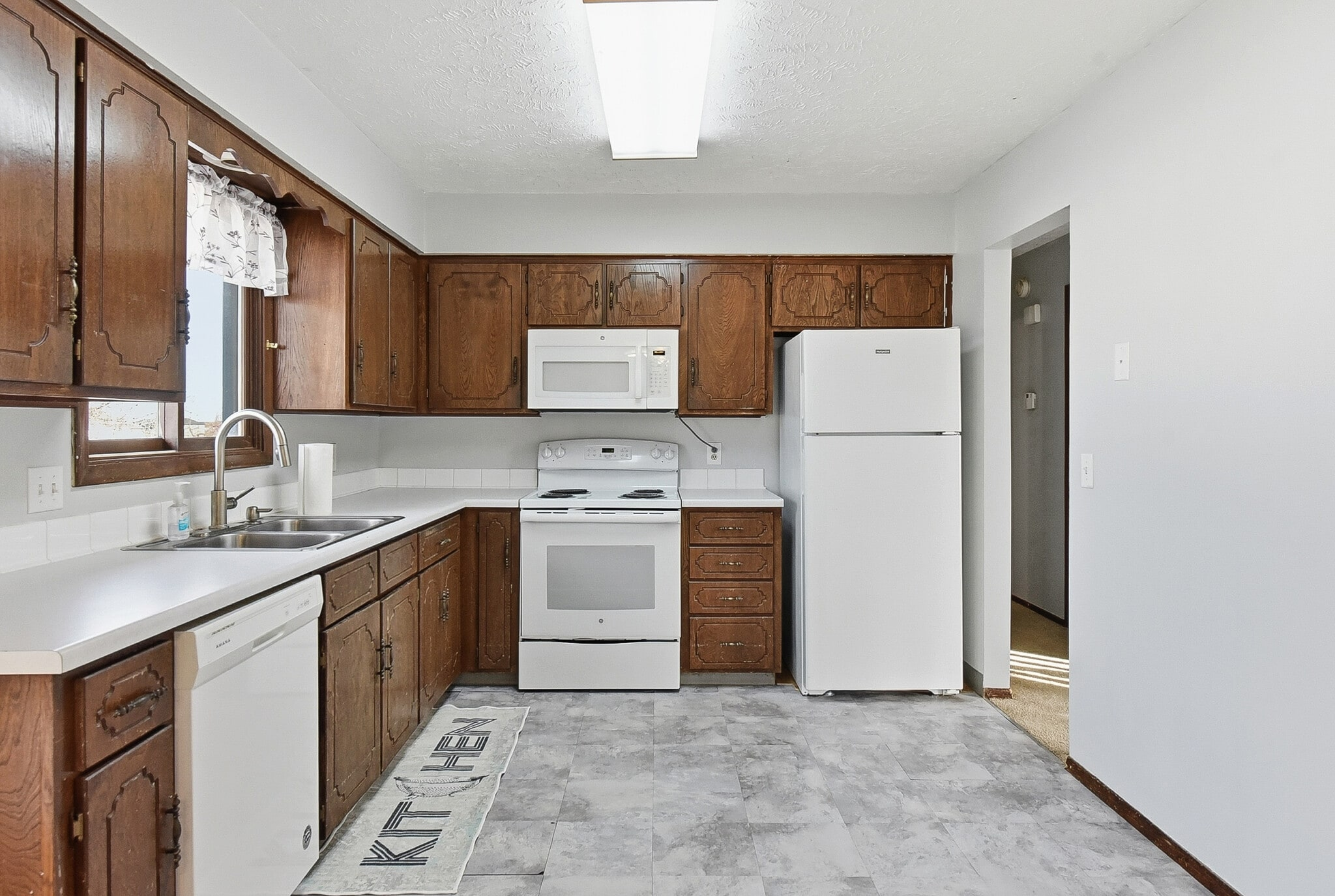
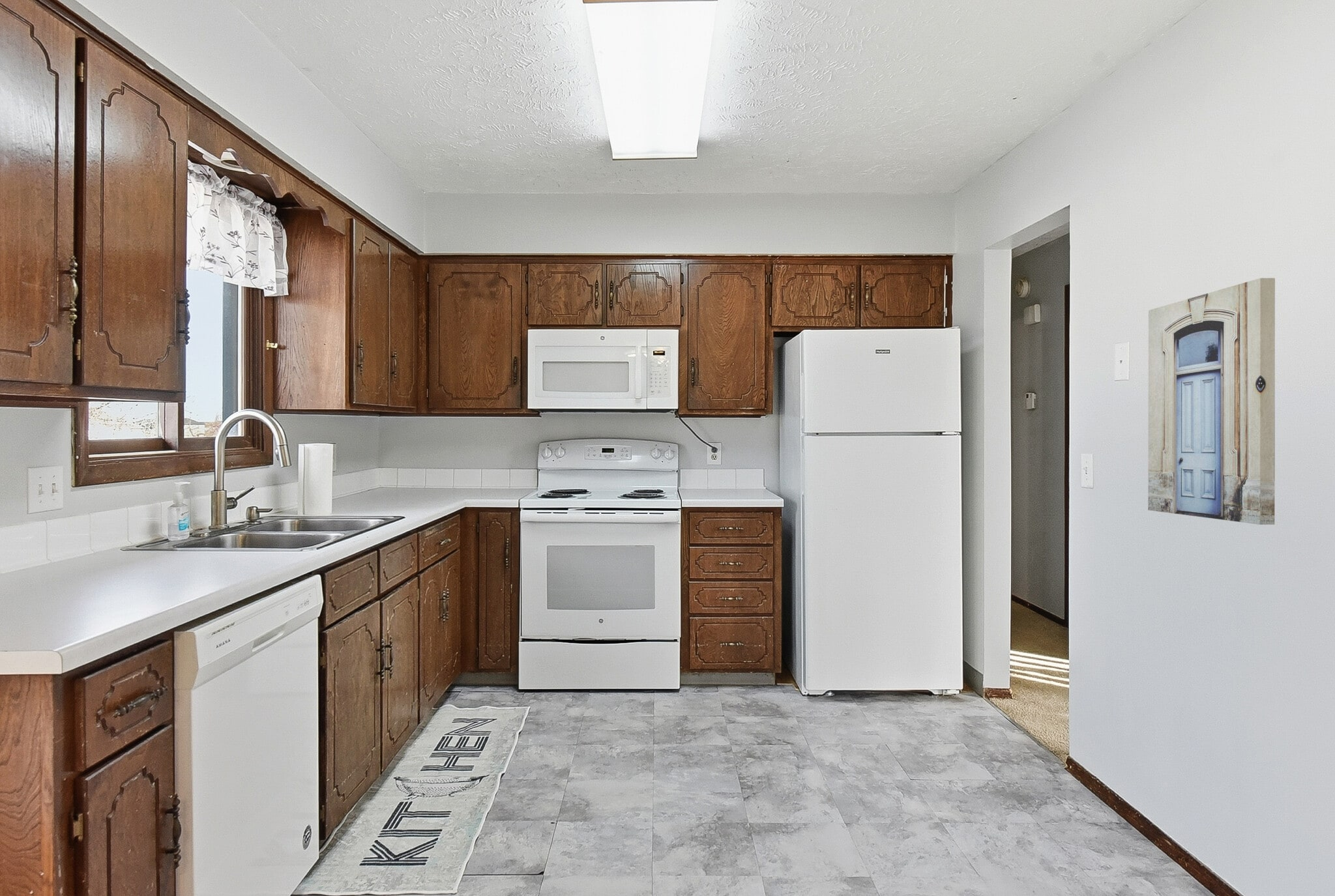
+ wall art (1205, 406)
